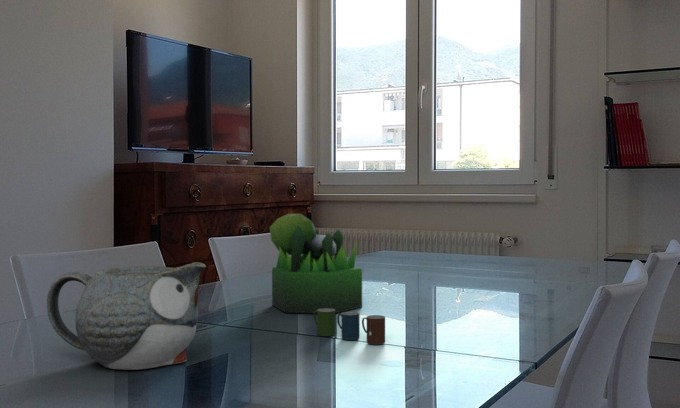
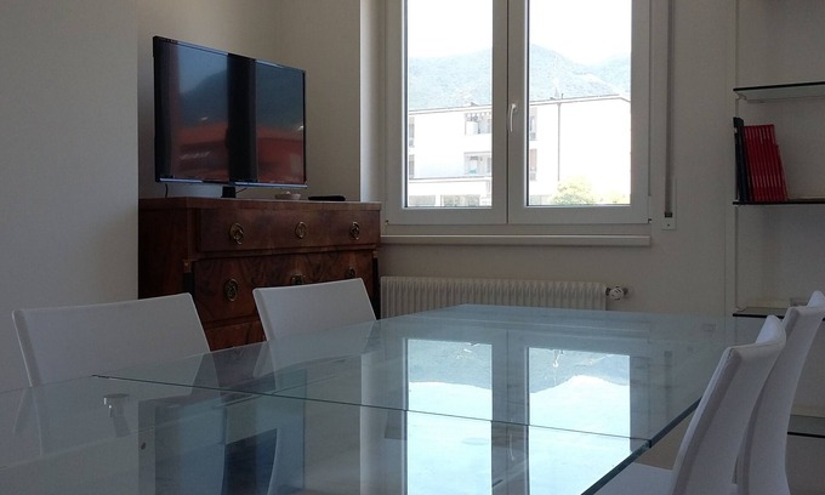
- plant (315, 259)
- cup (347, 317)
- teapot (126, 311)
